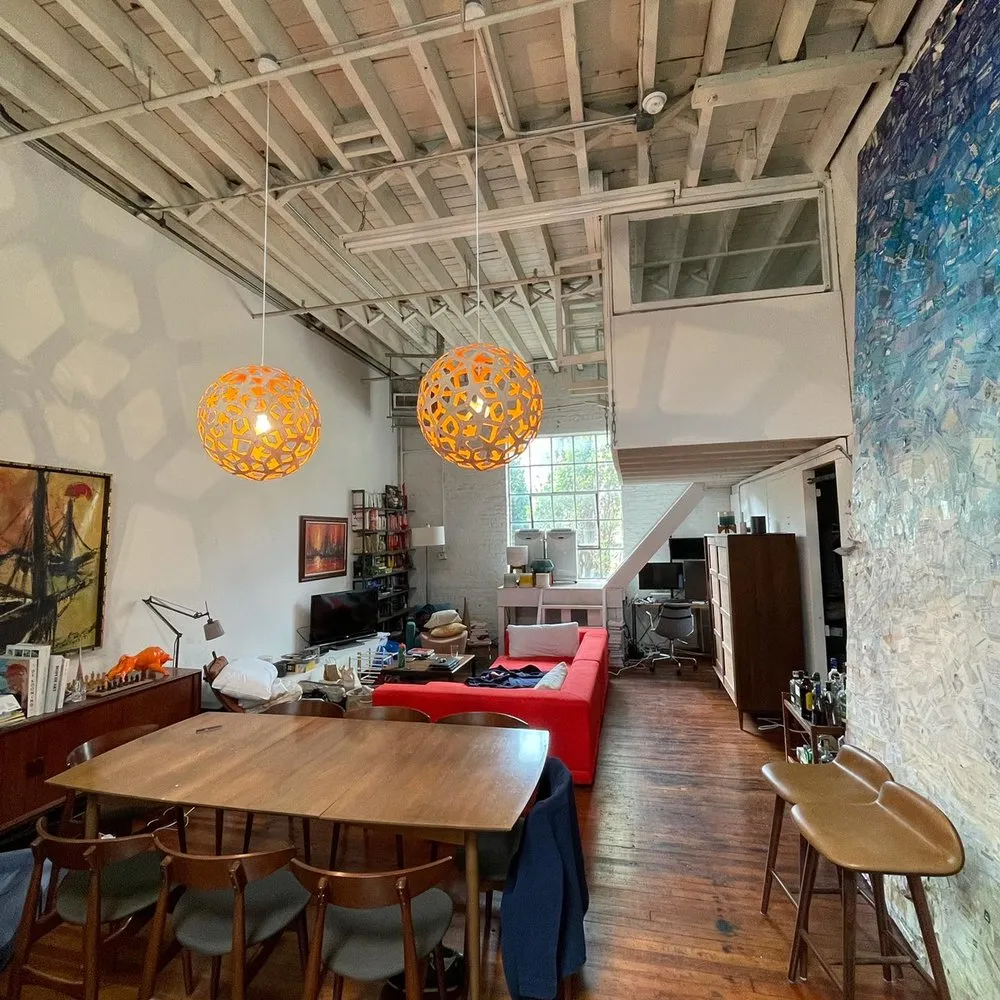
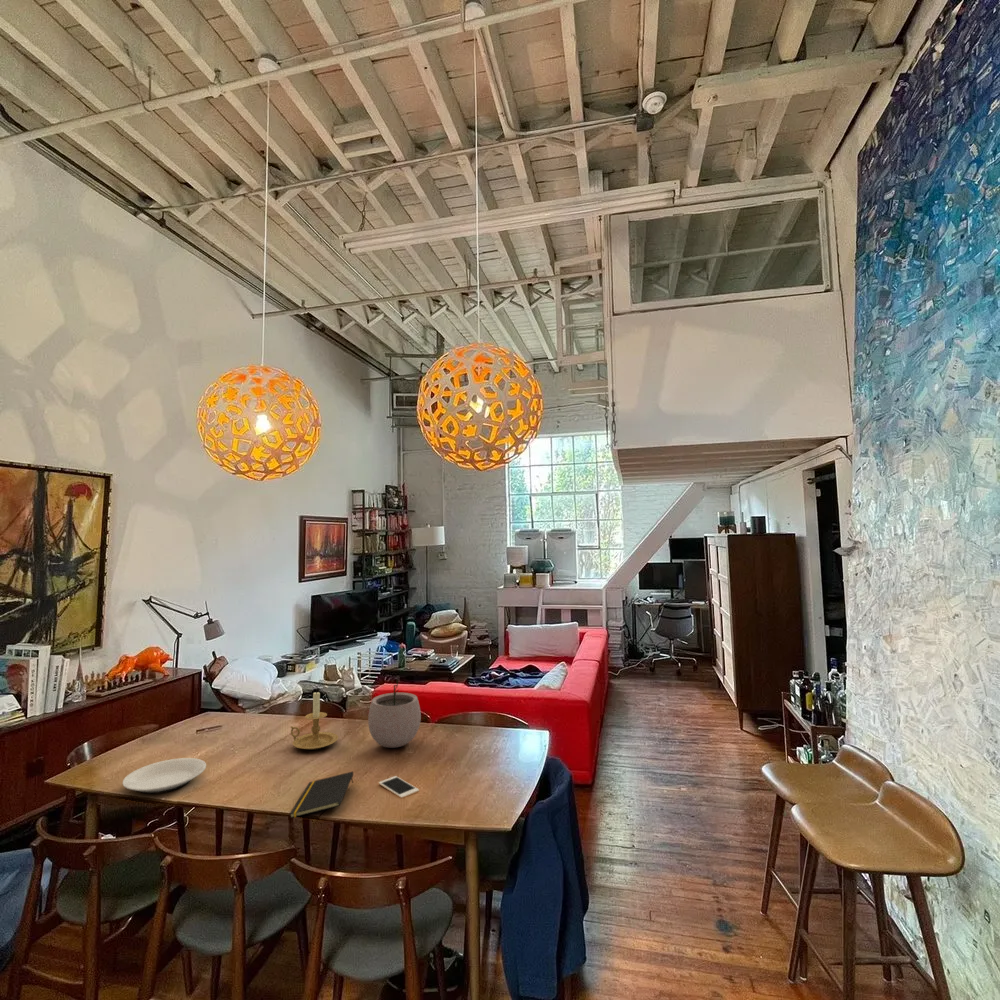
+ plant pot (394, 711)
+ cell phone (398, 786)
+ plate (165, 778)
+ notepad (323, 793)
+ candle holder (316, 717)
